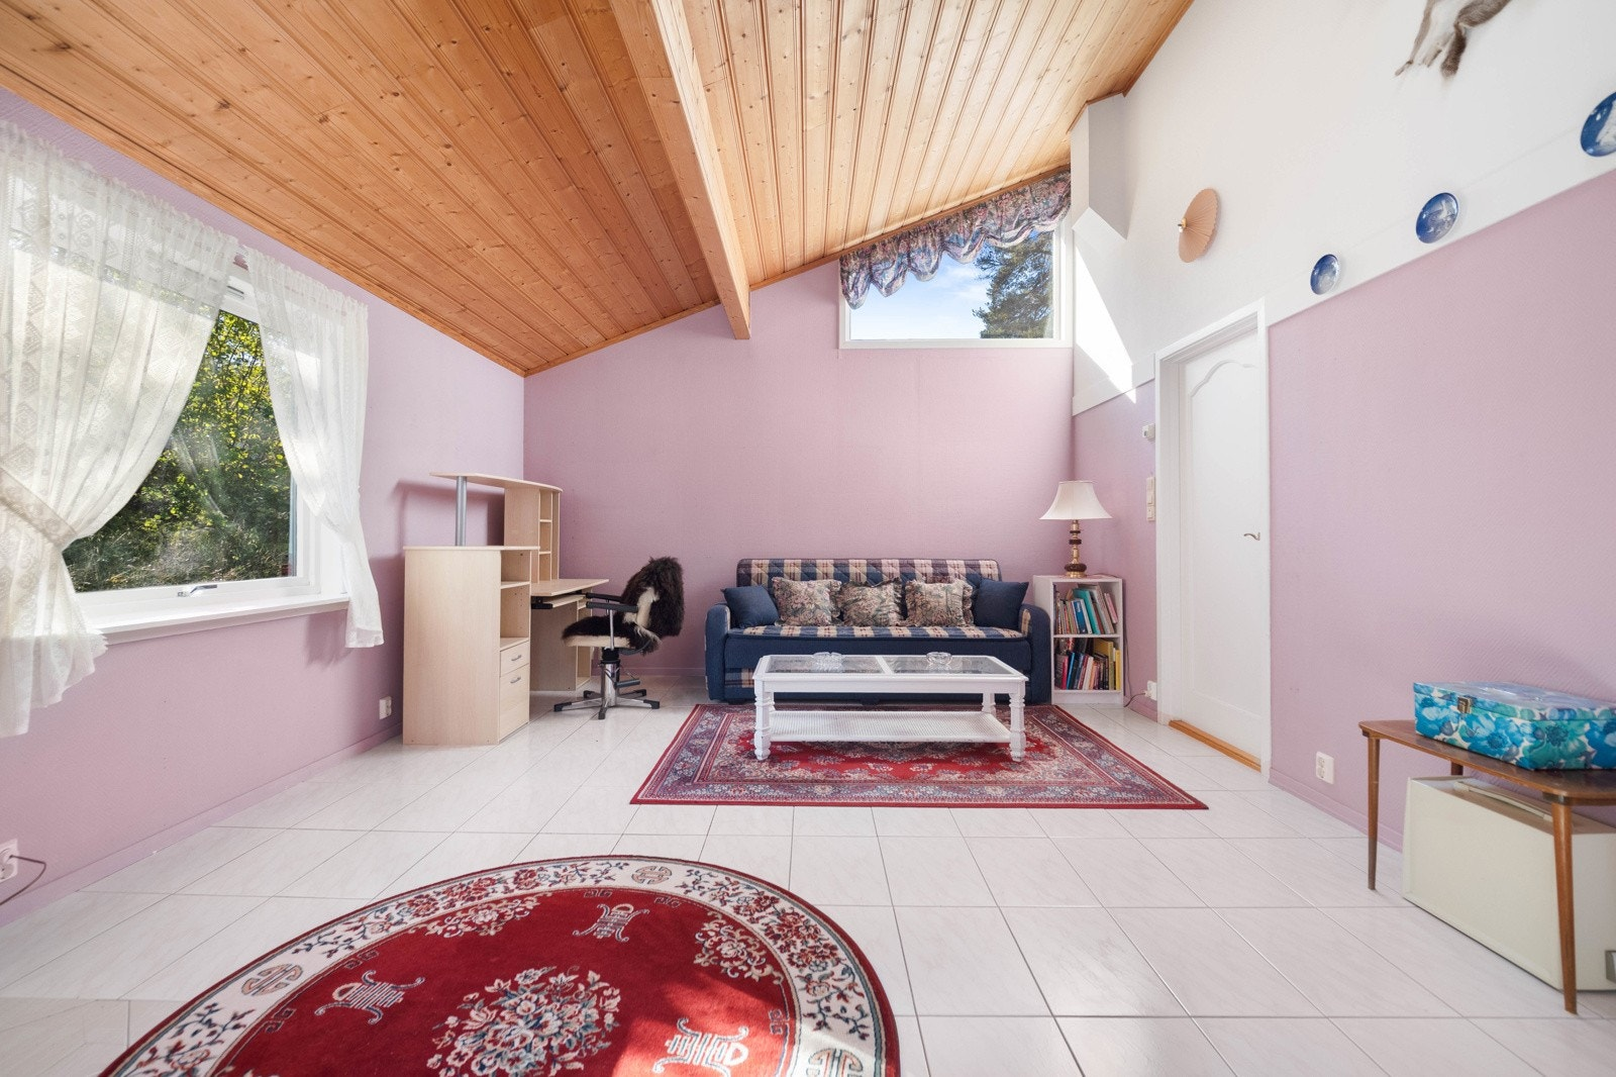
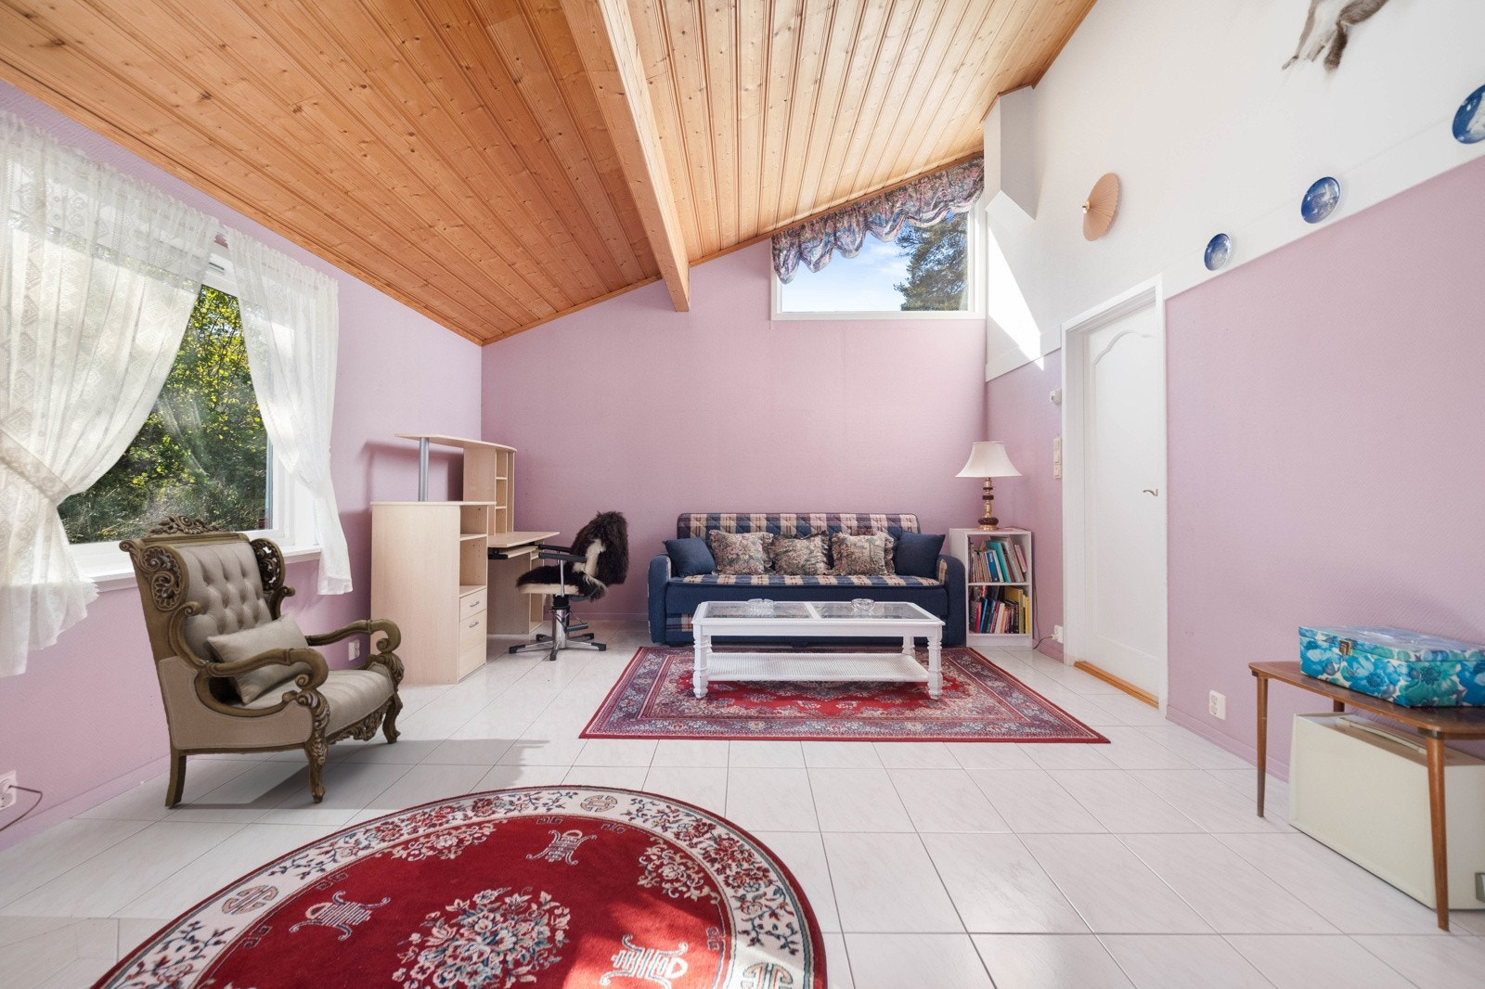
+ armchair (279, 641)
